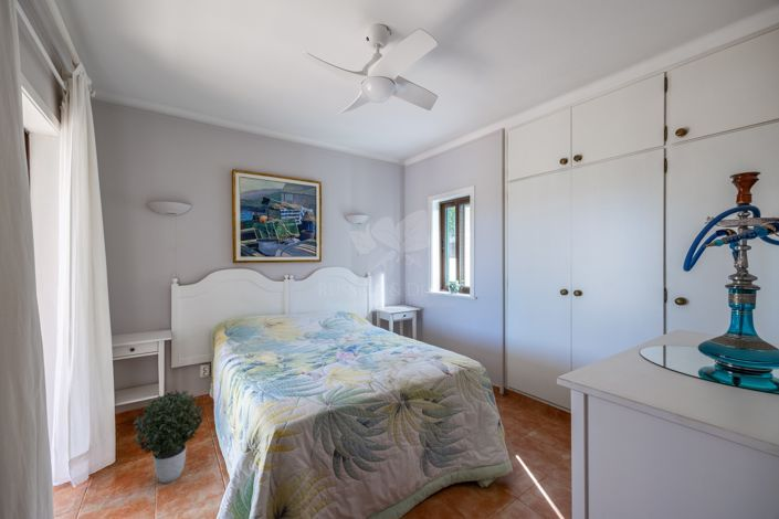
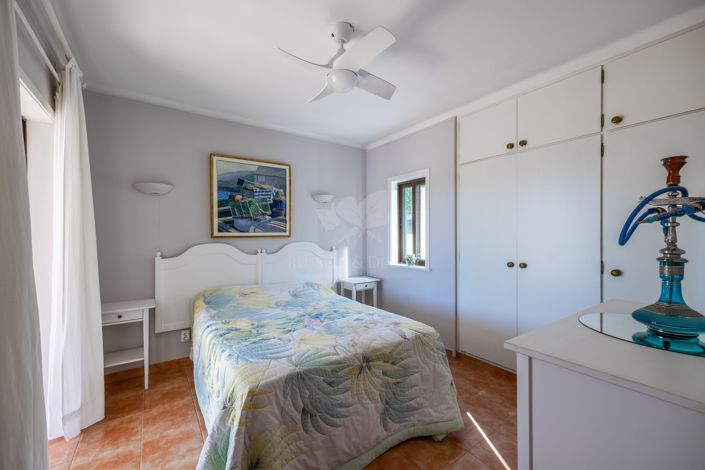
- potted plant (168, 435)
